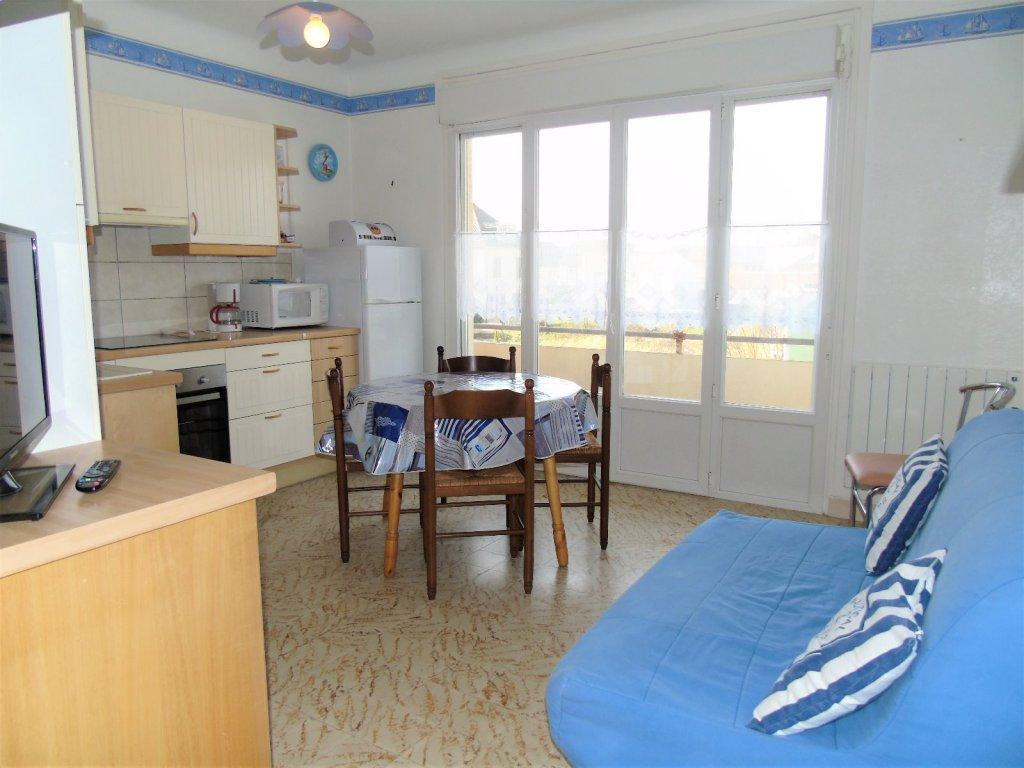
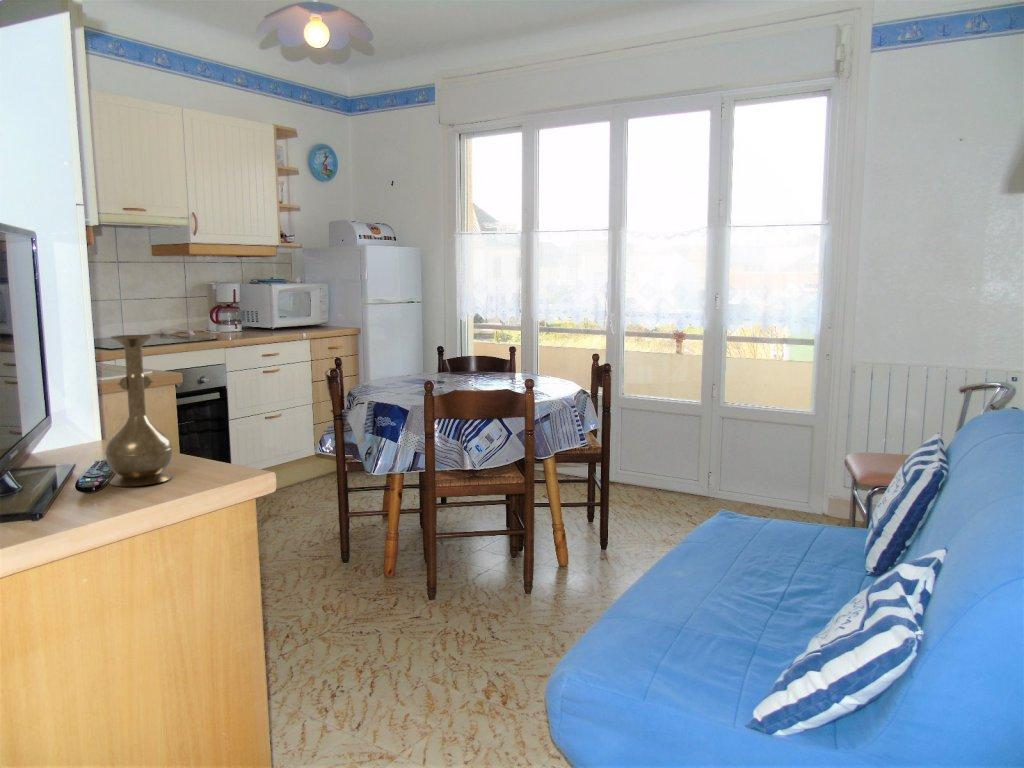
+ vase (137, 408)
